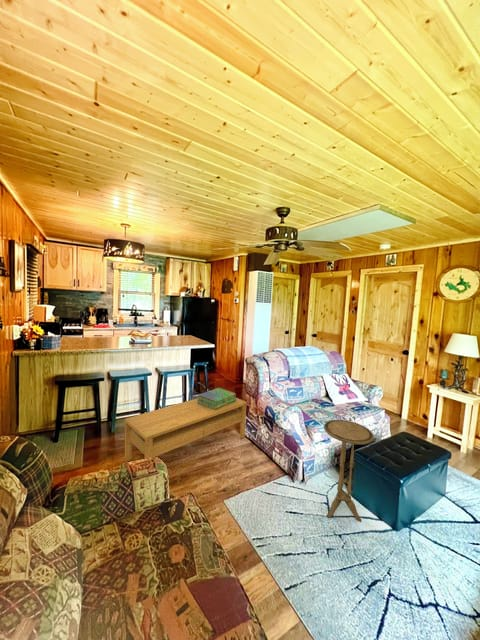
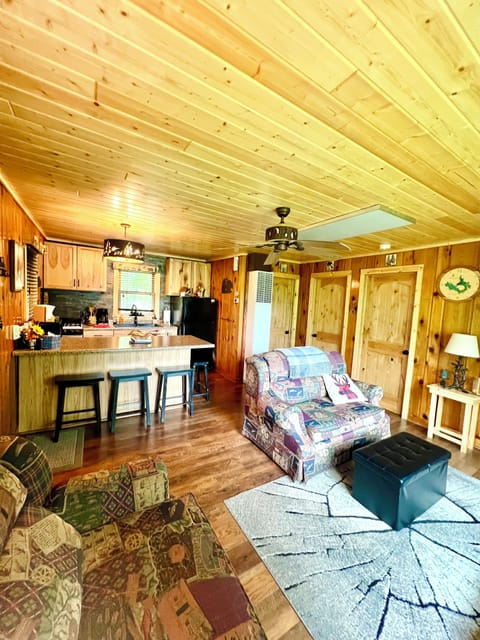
- side table (343, 471)
- stack of books (217, 397)
- coffee table (191, 428)
